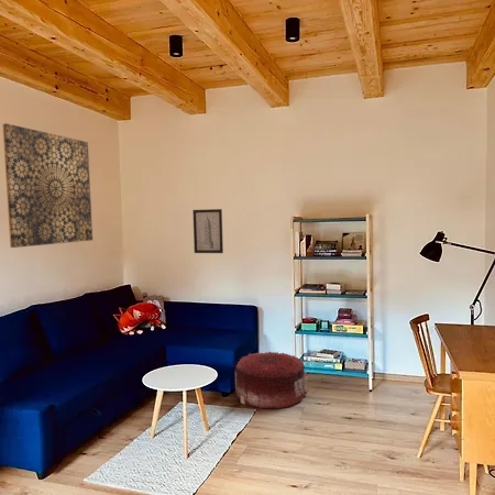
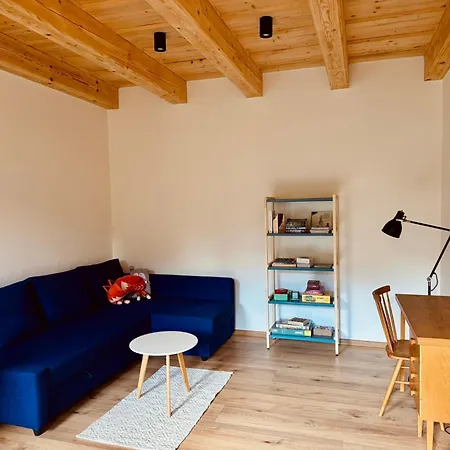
- pouf (270, 376)
- wall art (208, 231)
- wall art (53, 189)
